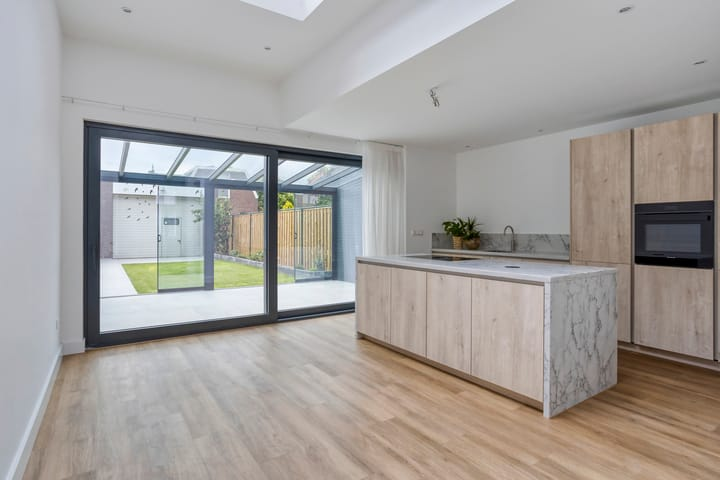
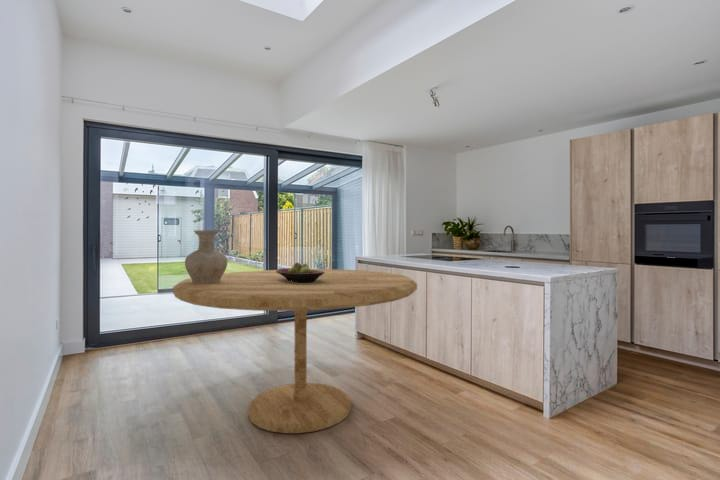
+ vase (206, 255)
+ dining table (300, 343)
+ fruit bowl (299, 271)
